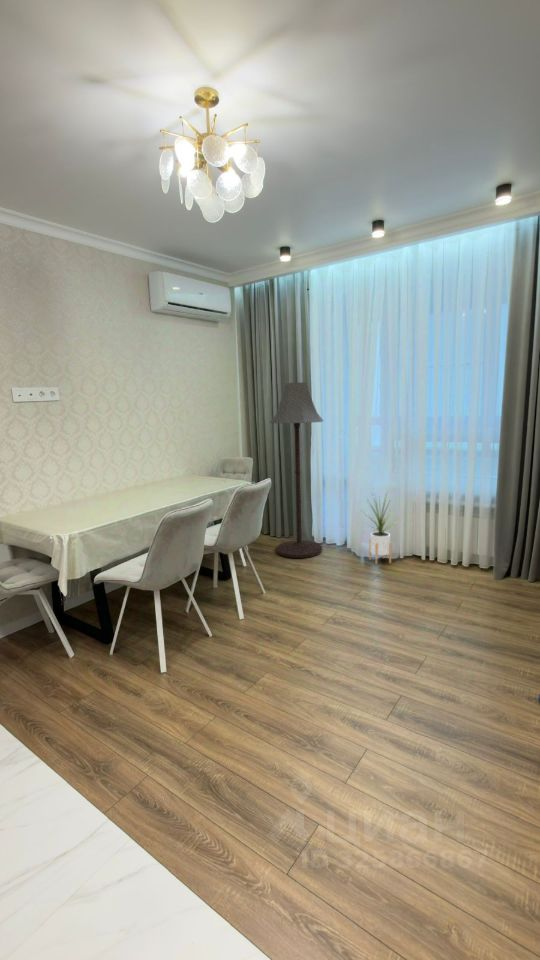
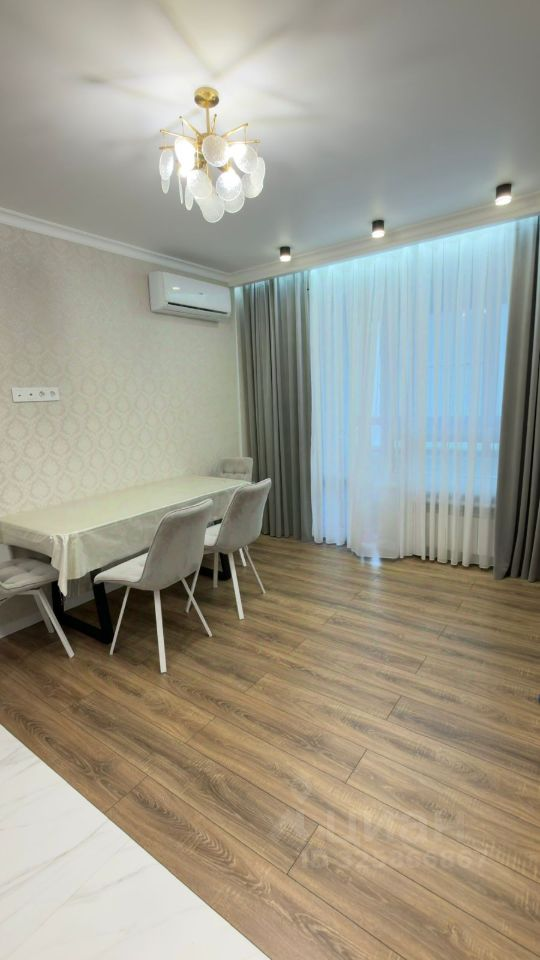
- house plant (381, 525)
- floor lamp (297, 469)
